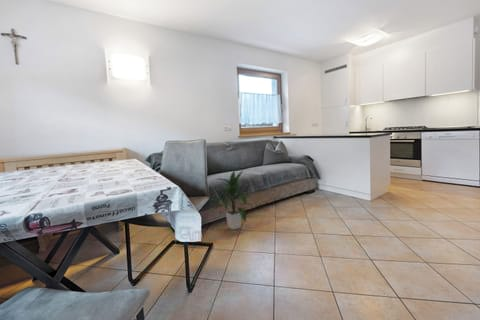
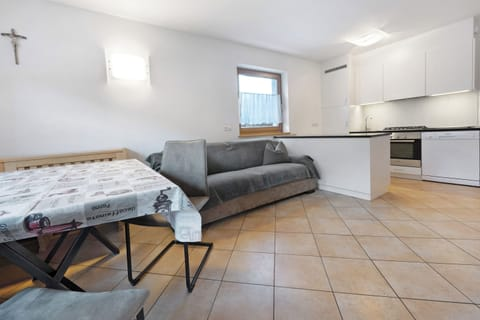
- indoor plant (232, 199)
